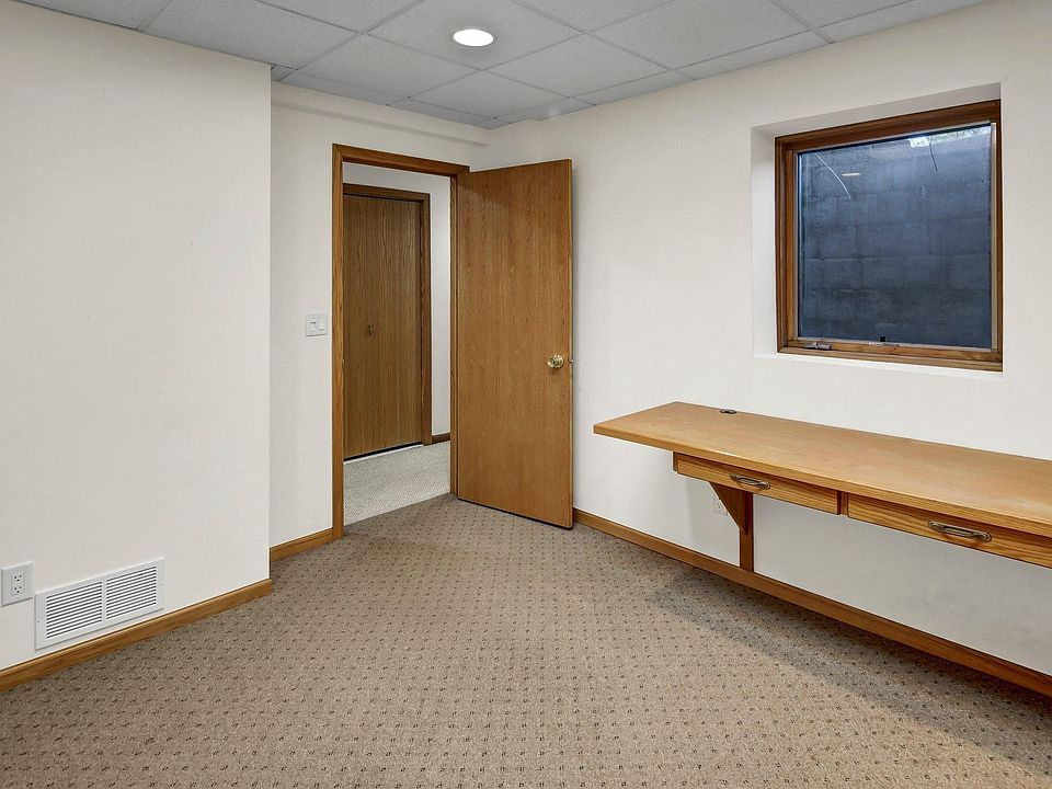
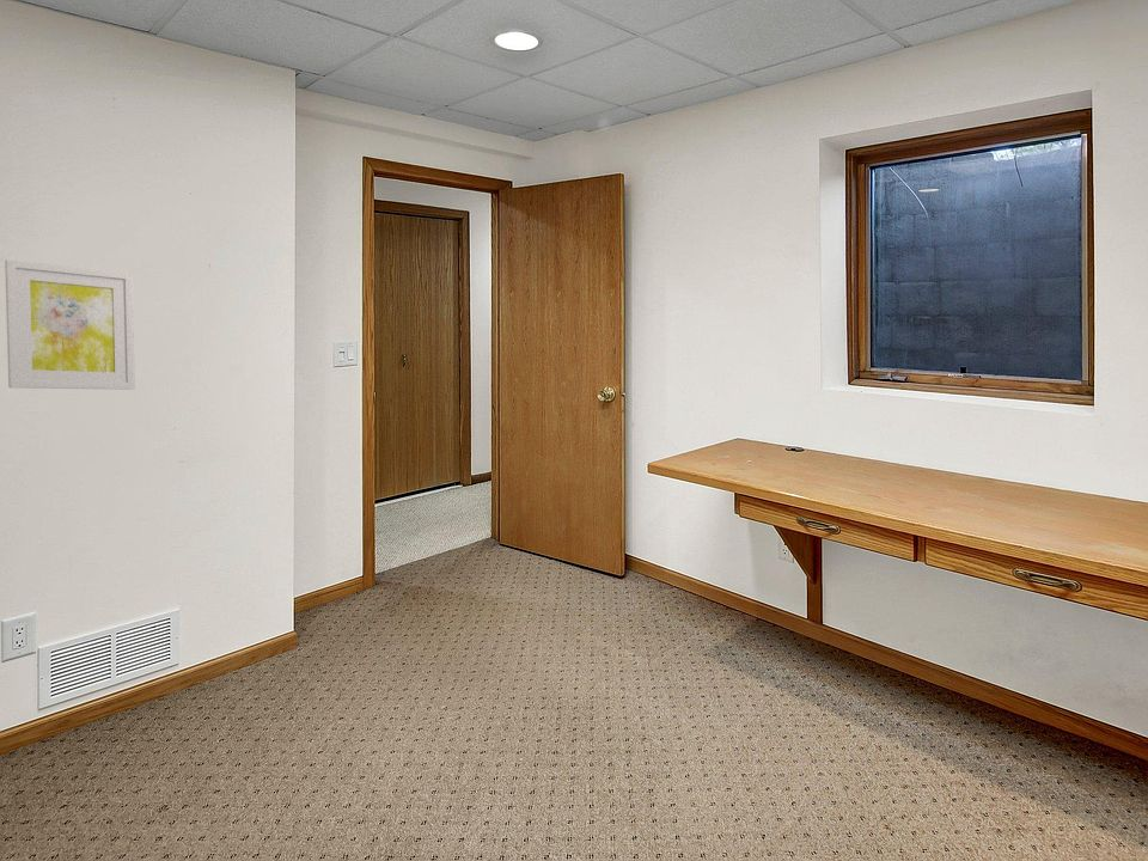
+ wall art (73, 328)
